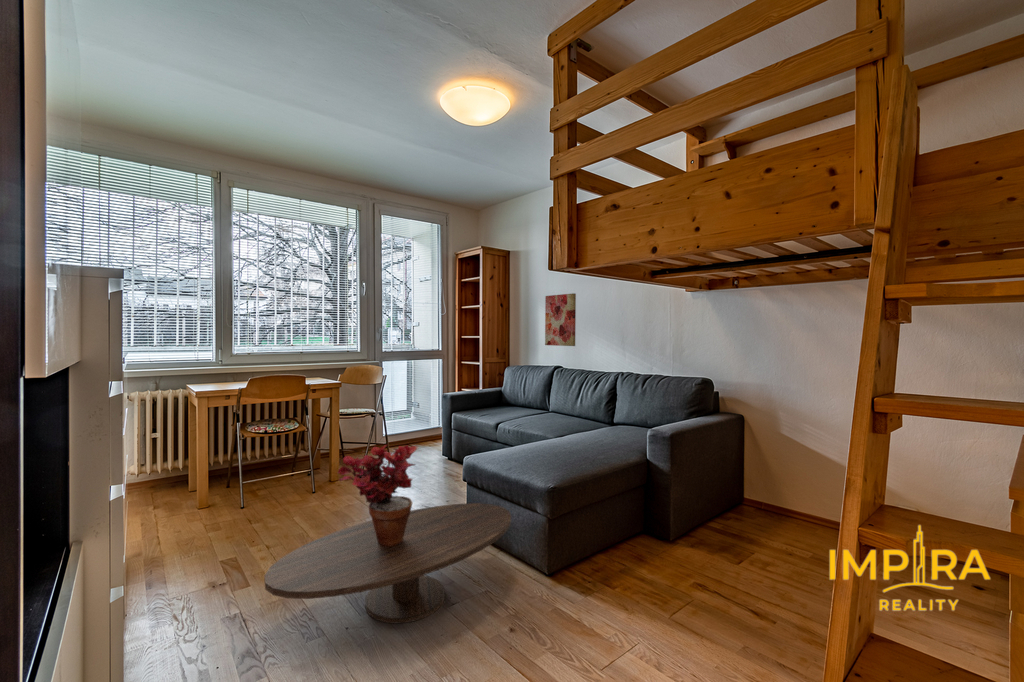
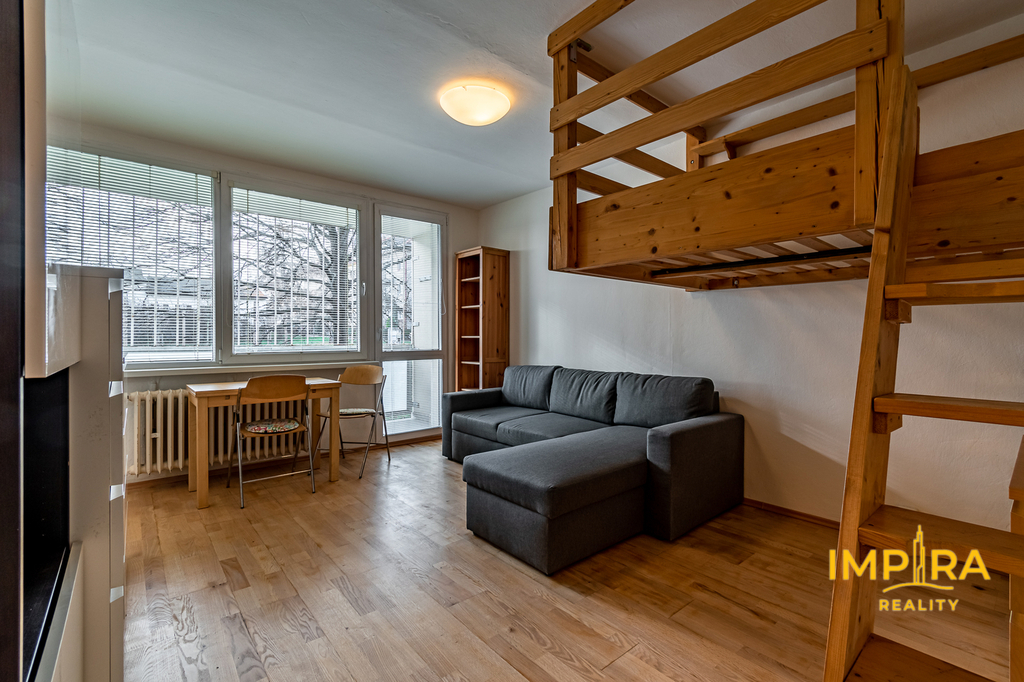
- potted plant (383, 494)
- coffee table (405, 568)
- wall art (559, 320)
